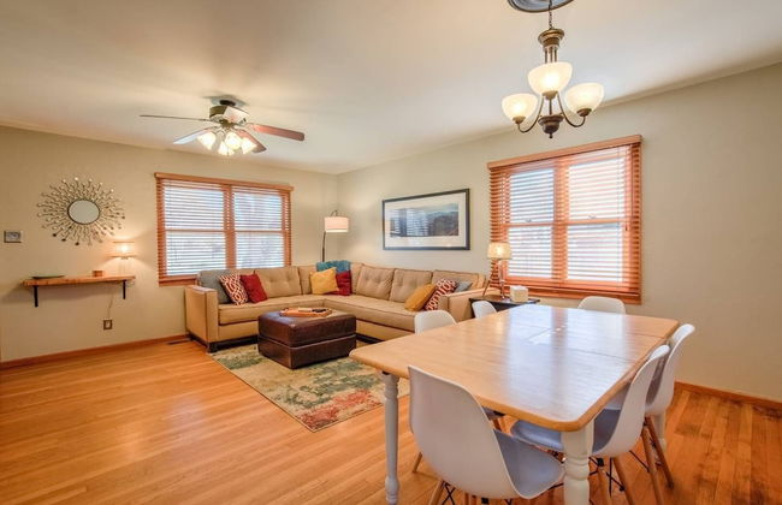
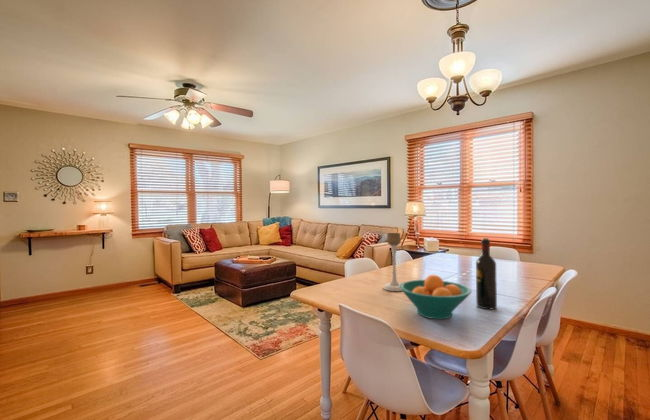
+ fruit bowl (434, 294)
+ wine bottle (486, 272)
+ candle holder (394, 260)
